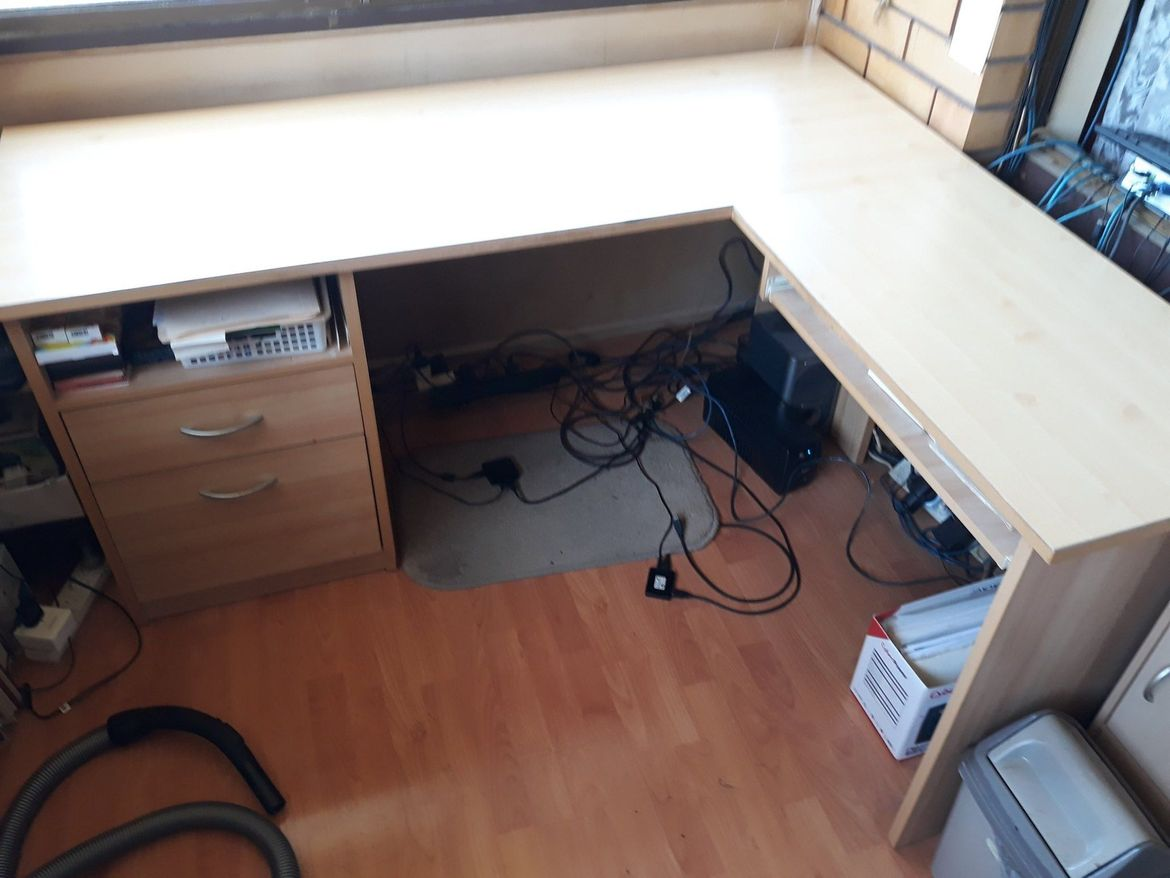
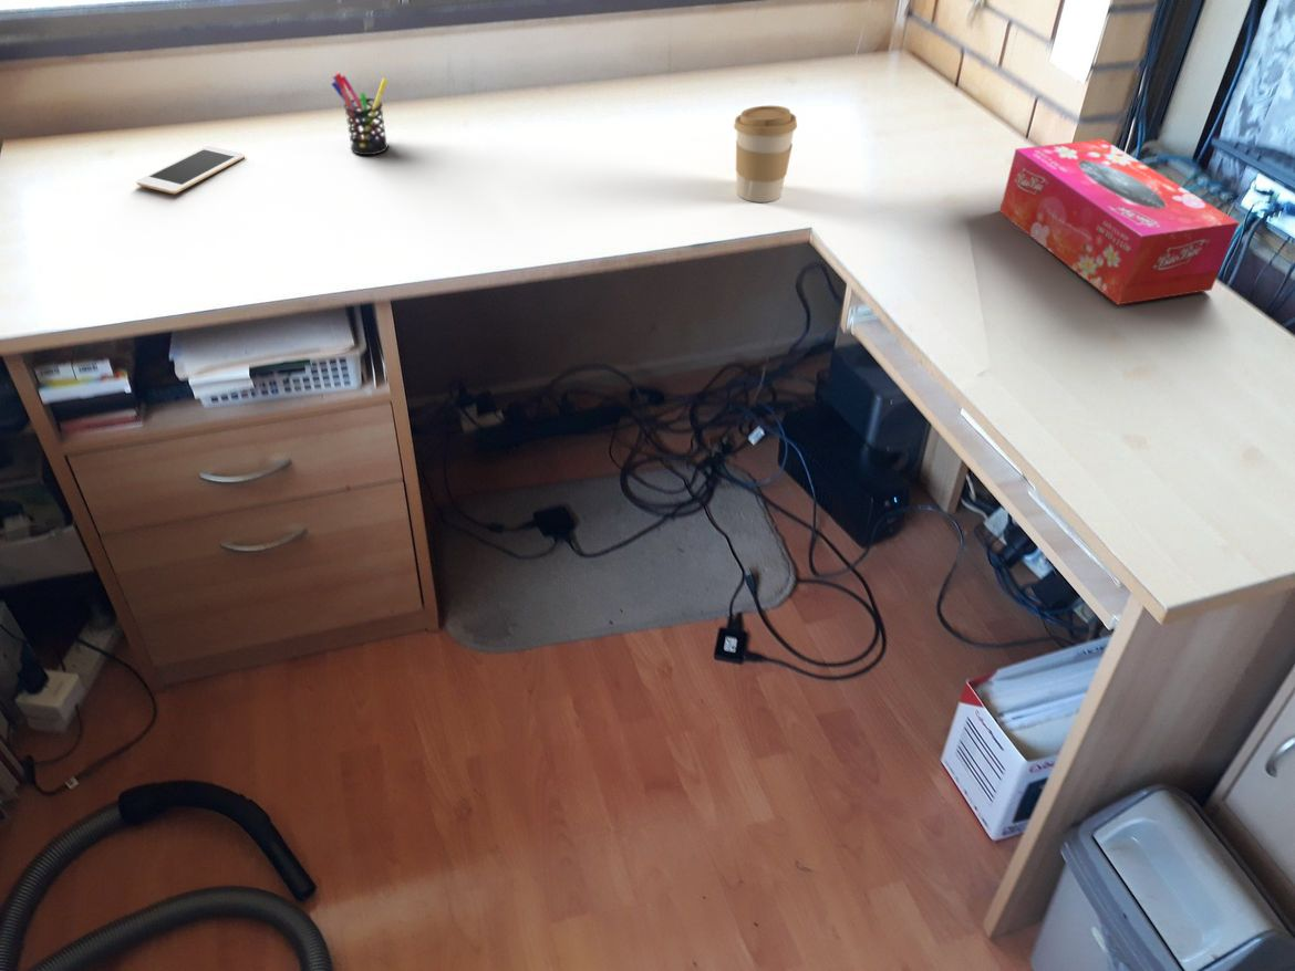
+ coffee cup (763, 152)
+ pen holder (362, 112)
+ cell phone (191, 168)
+ tissue box (1109, 217)
